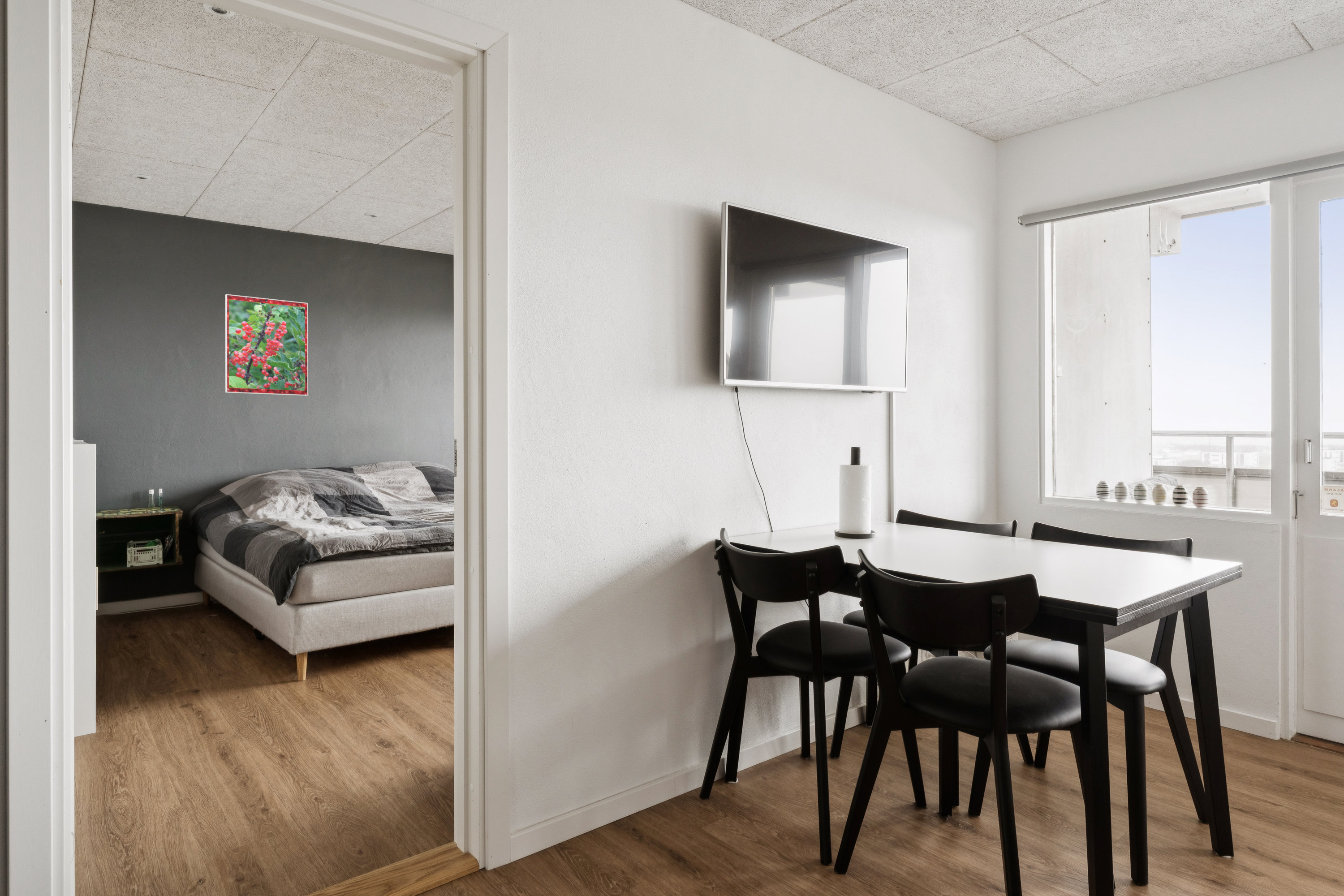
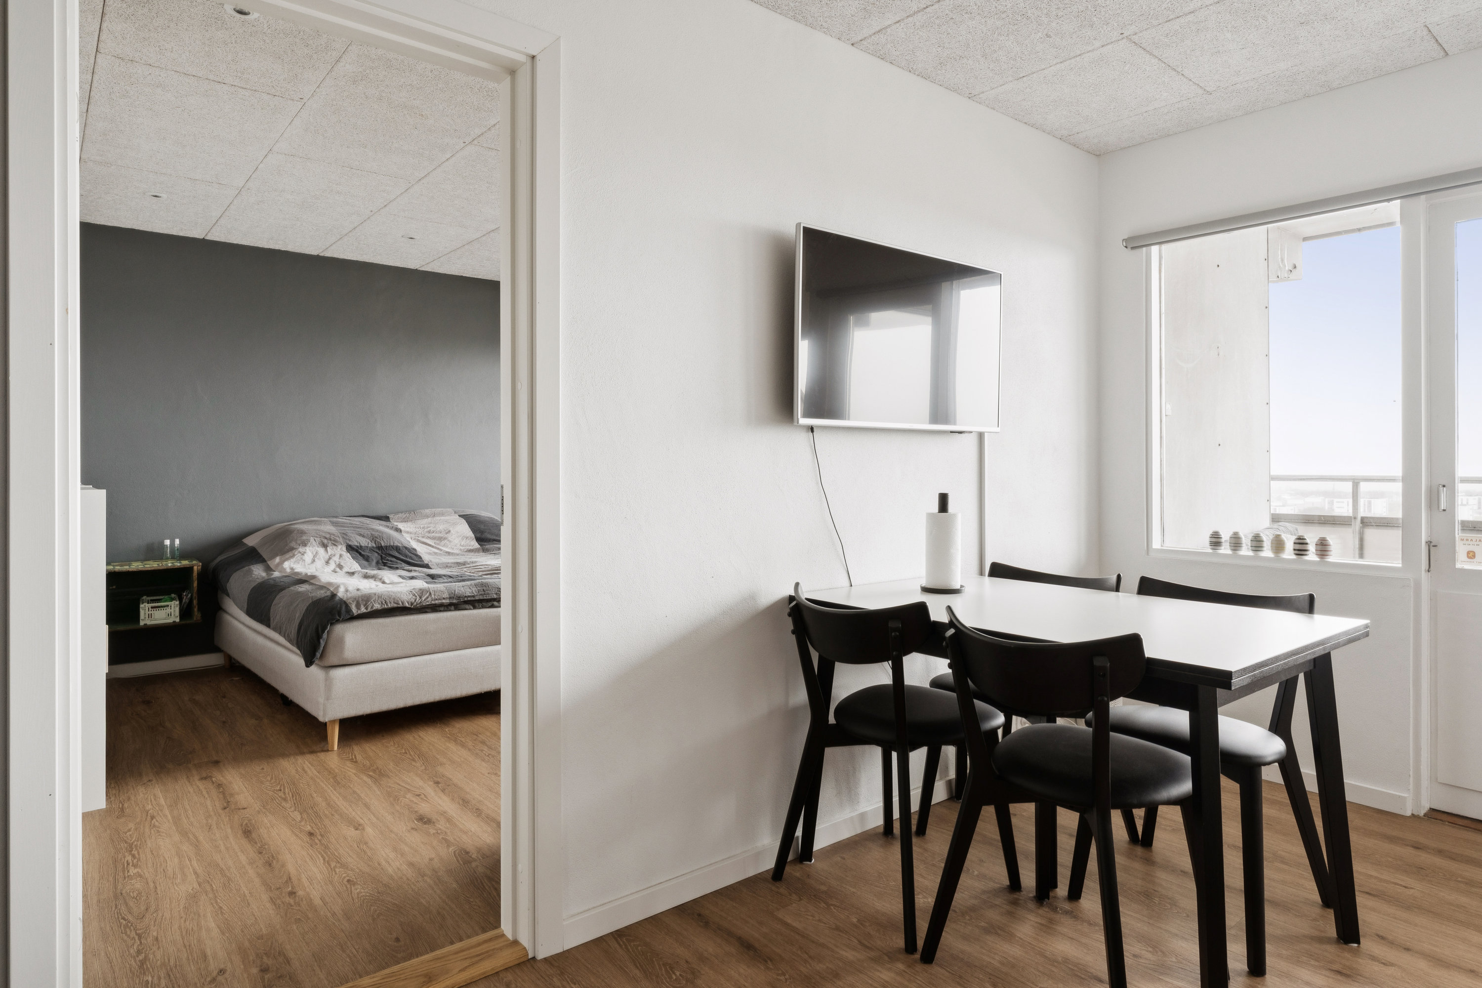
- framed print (267, 346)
